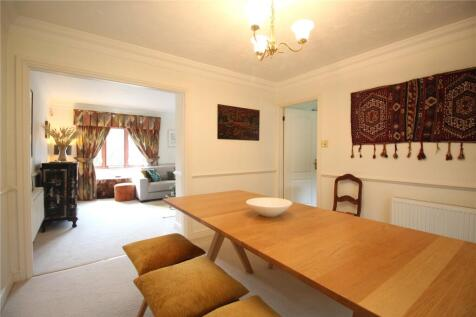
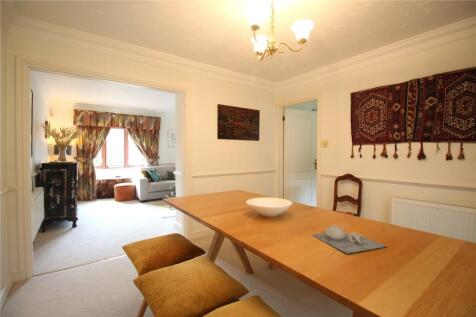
+ teapot (346, 234)
